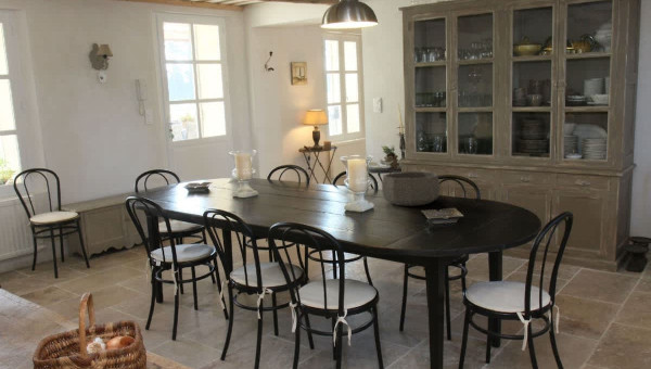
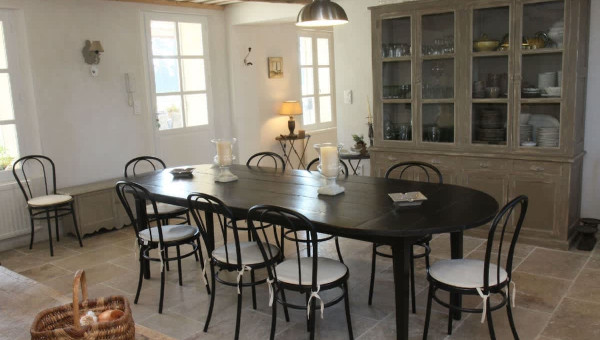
- decorative bowl (410, 188)
